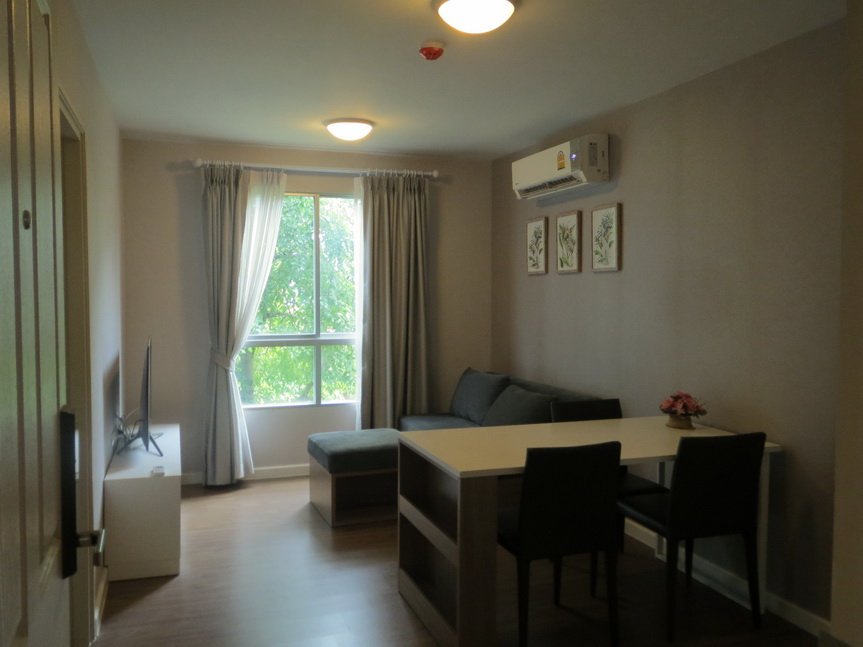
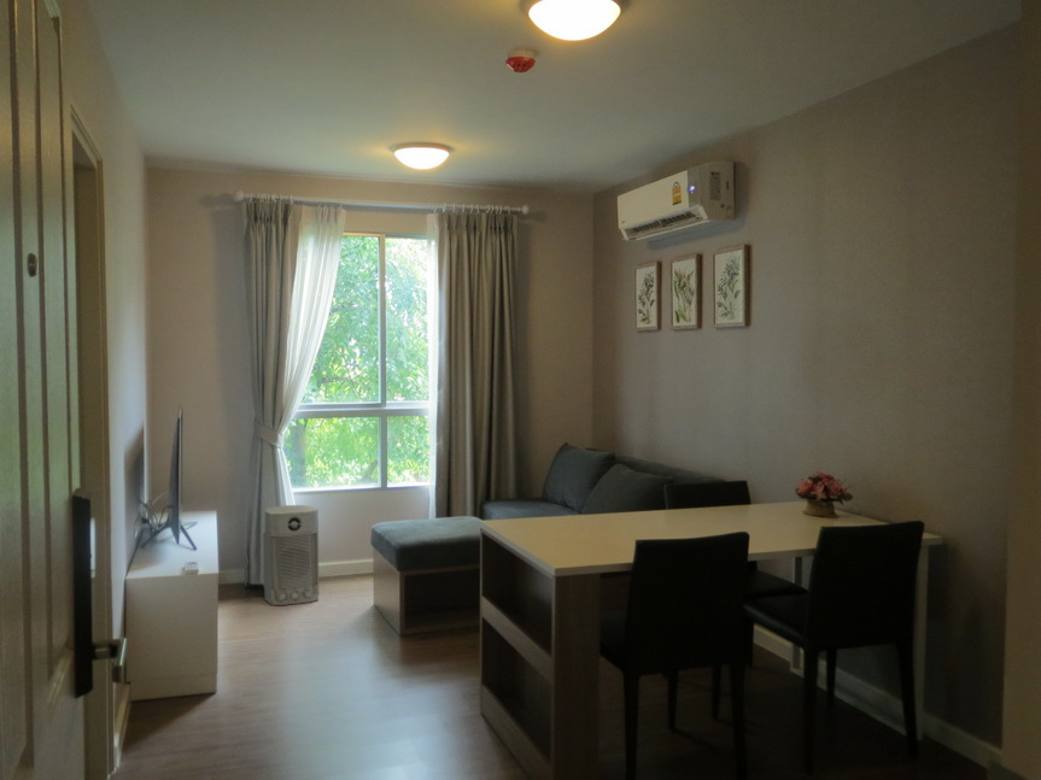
+ air purifier (291, 552)
